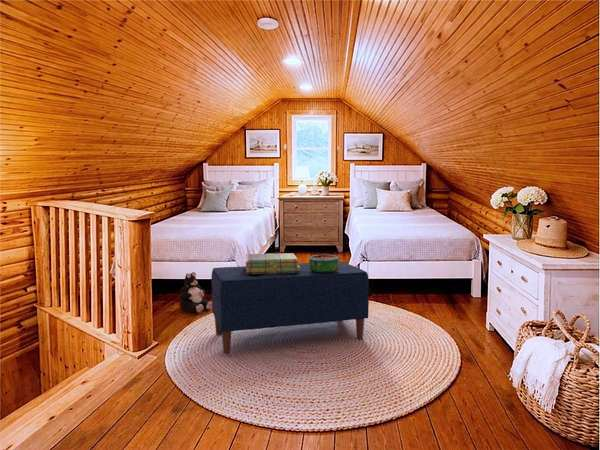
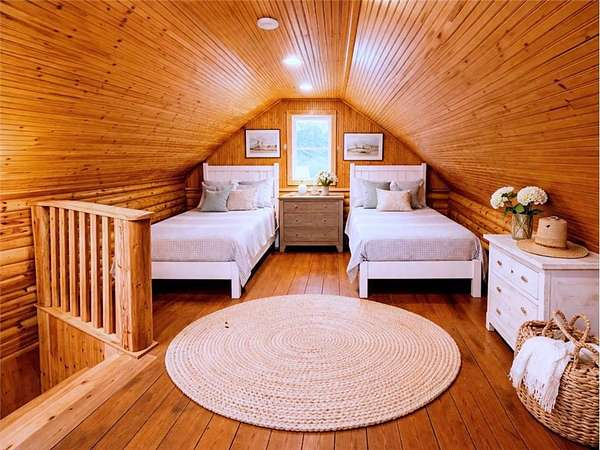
- stack of books (271, 263)
- bench (288, 303)
- decorative bowl (324, 263)
- plush toy (194, 291)
